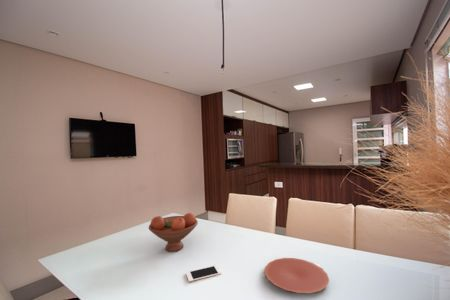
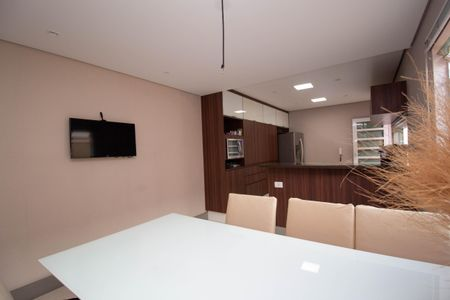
- fruit bowl (174, 230)
- plate (295, 275)
- cell phone (203, 273)
